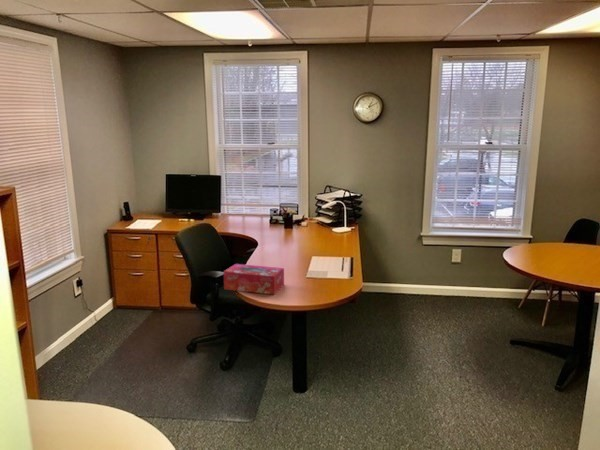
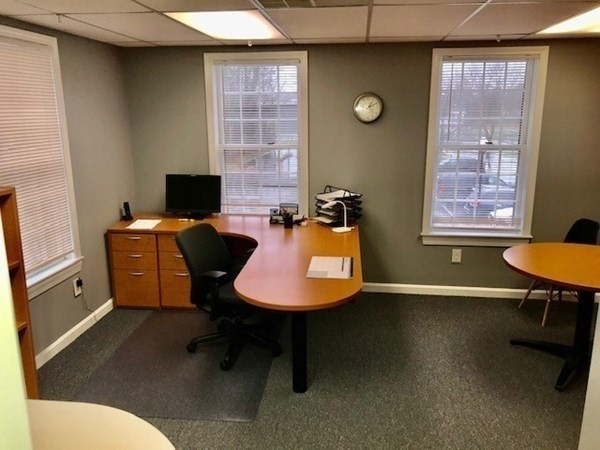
- tissue box (254, 278)
